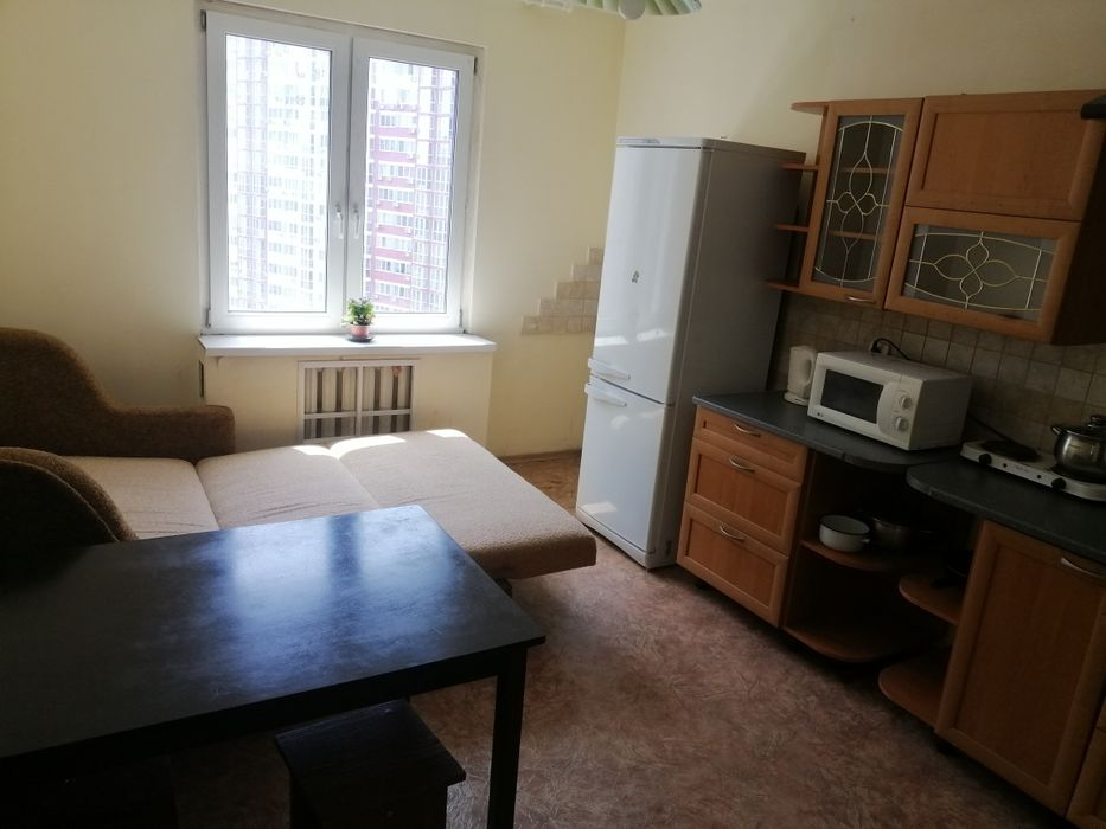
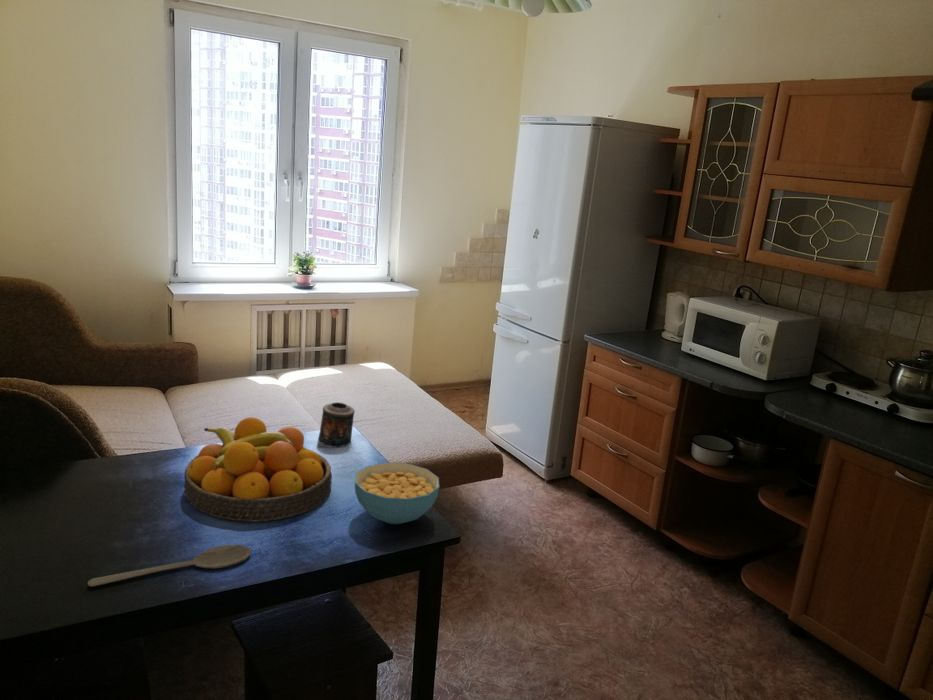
+ wooden spoon (173, 566)
+ cereal bowl (395, 499)
+ fruit bowl (260, 459)
+ candle (332, 423)
